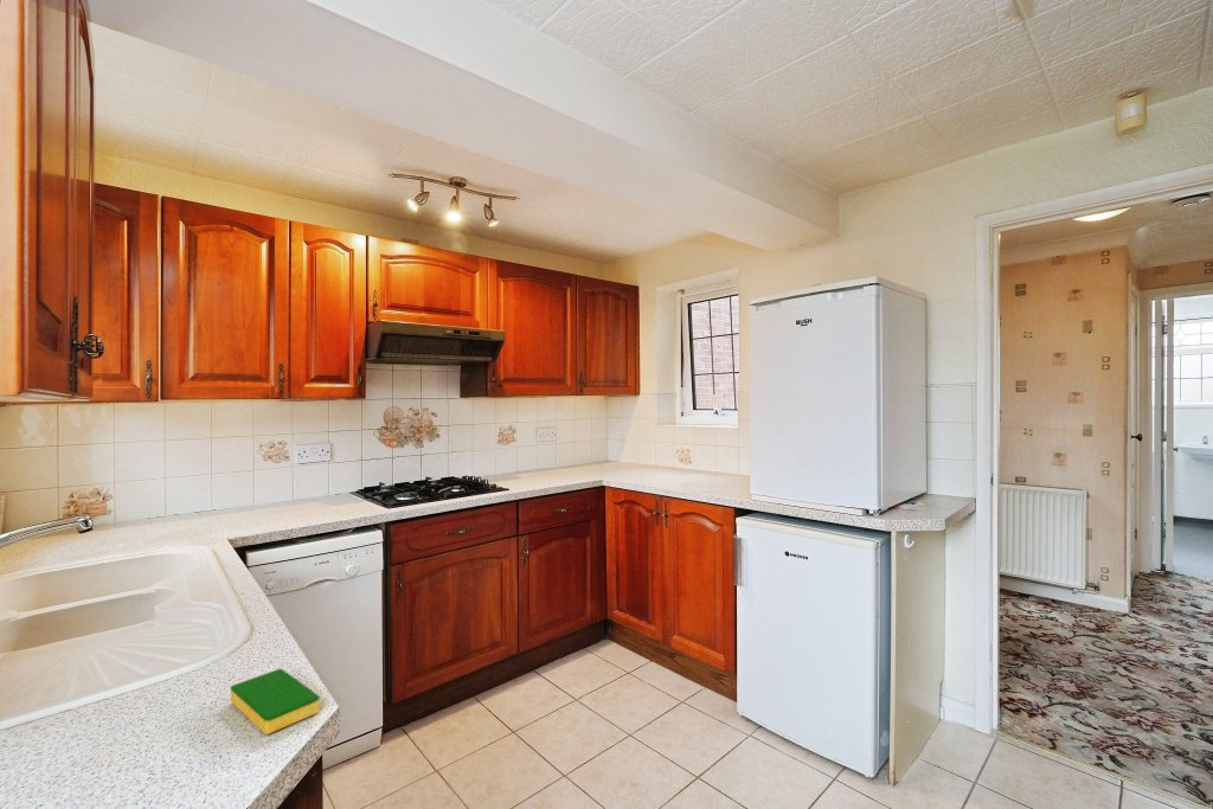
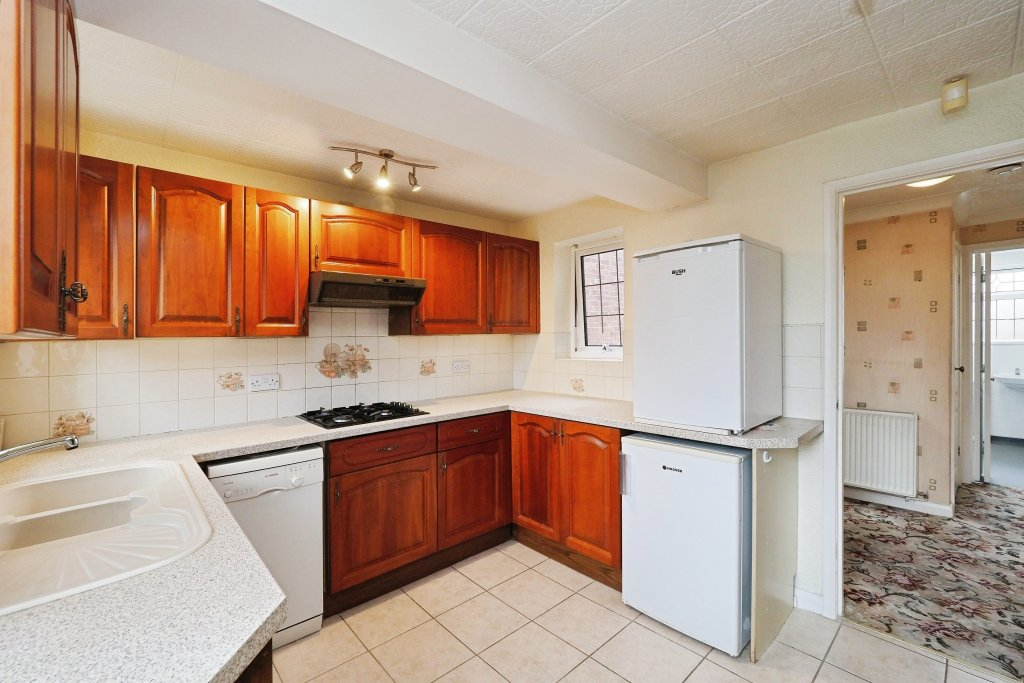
- dish sponge (274, 698)
